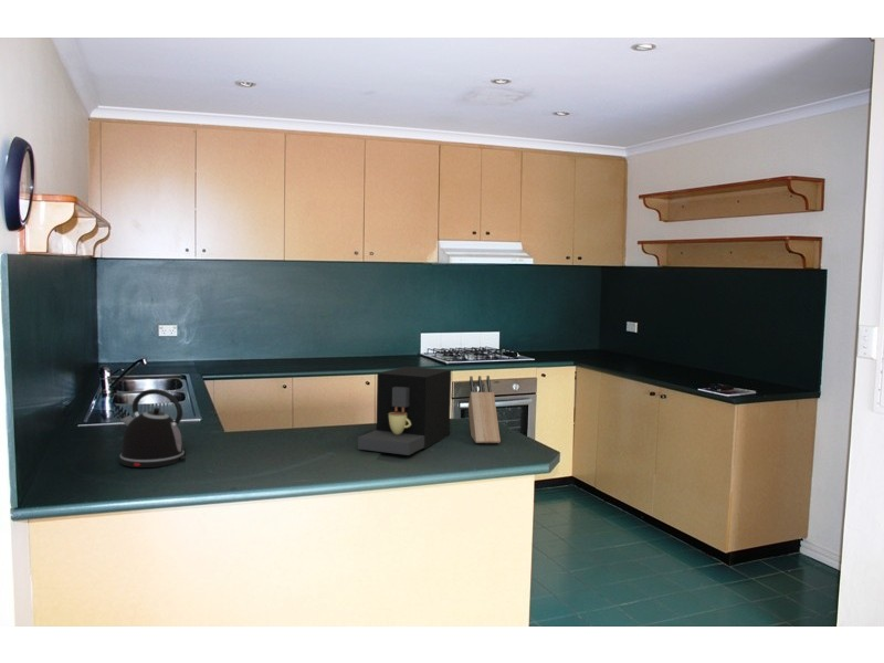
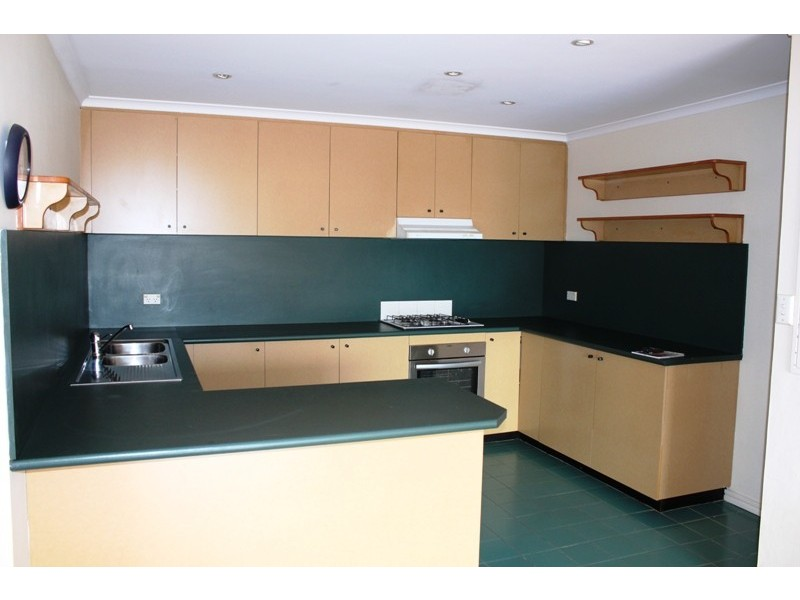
- kettle (152, 424)
- knife block (483, 407)
- coffee maker (407, 408)
